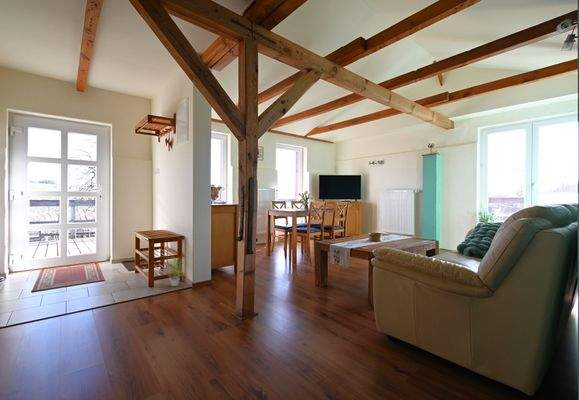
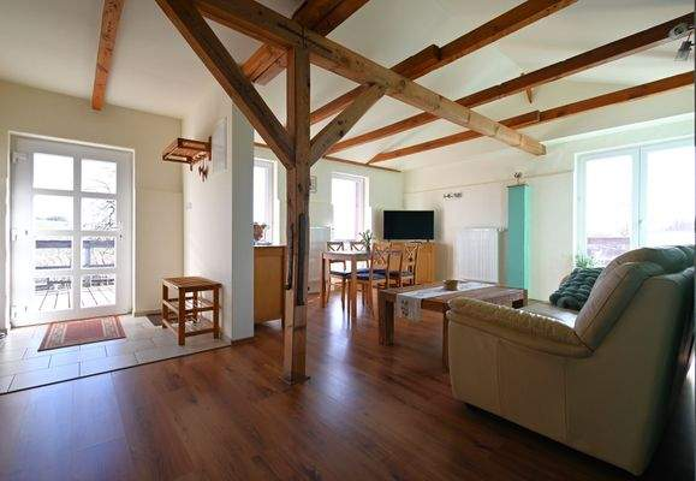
- potted plant (176, 269)
